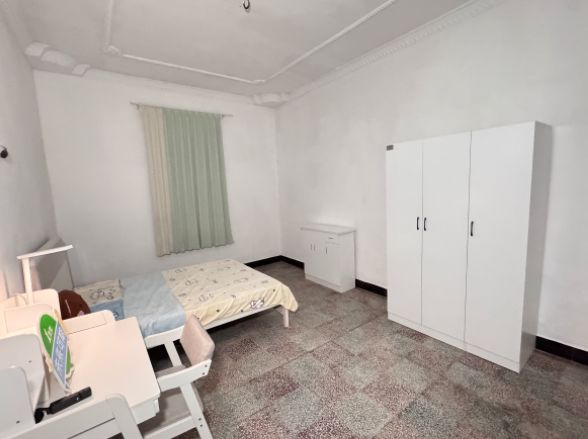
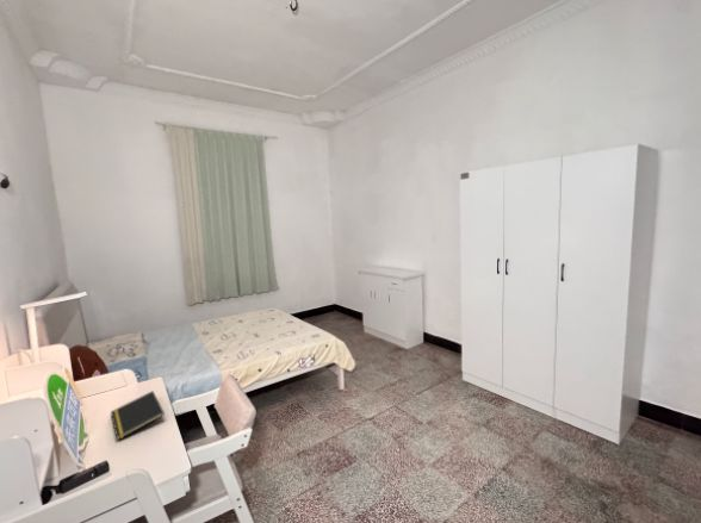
+ notepad (136, 412)
